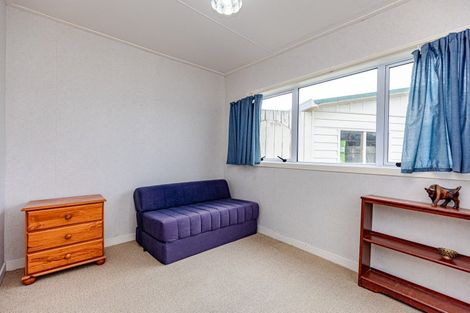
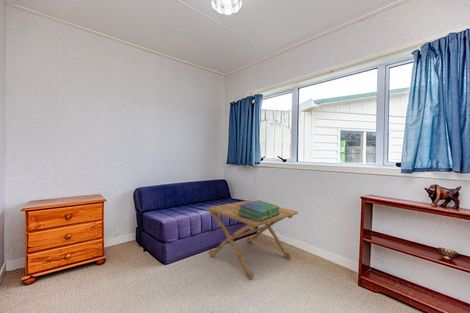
+ side table (250, 232)
+ stack of books (259, 210)
